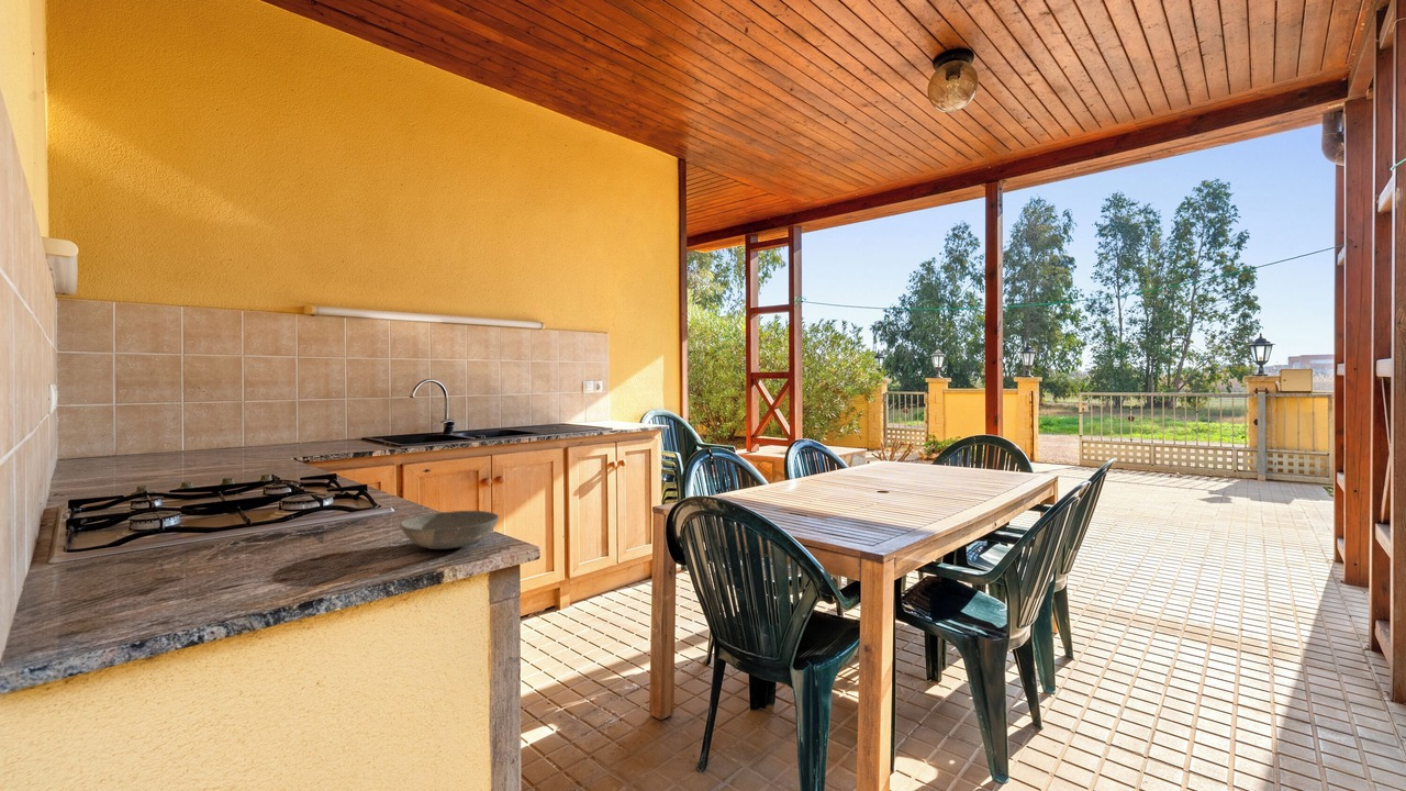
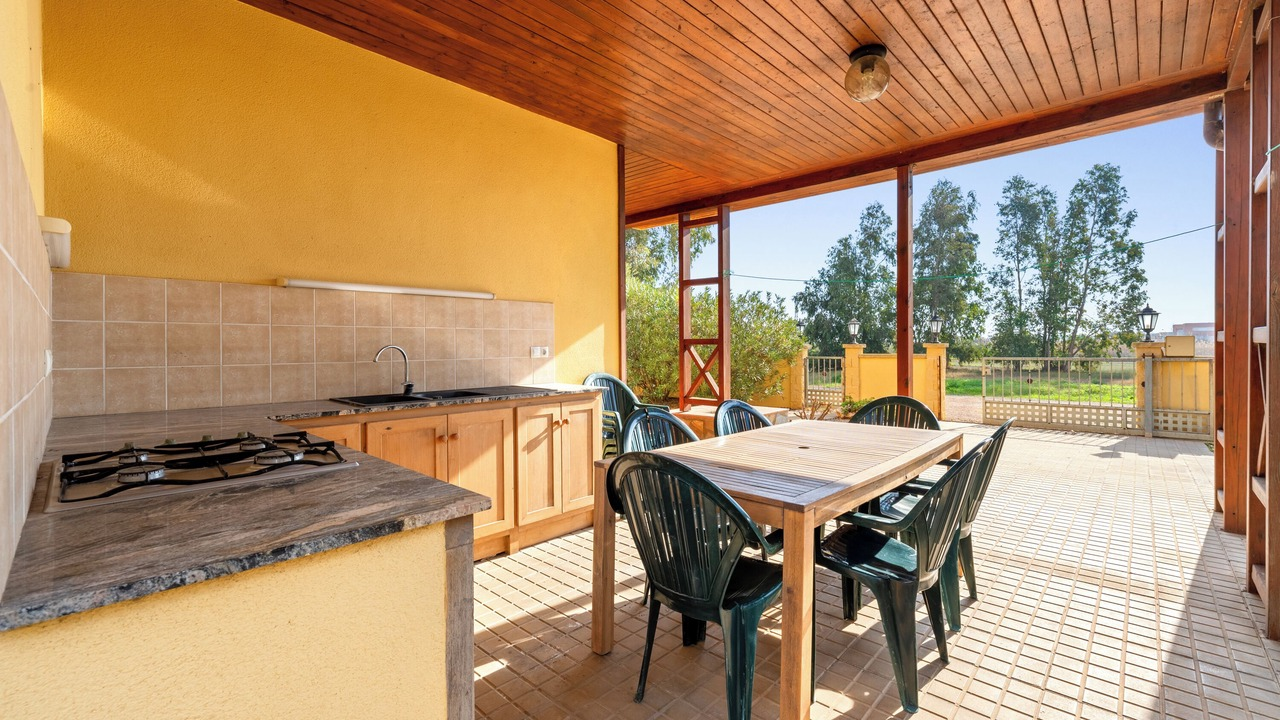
- bowl (450, 532)
